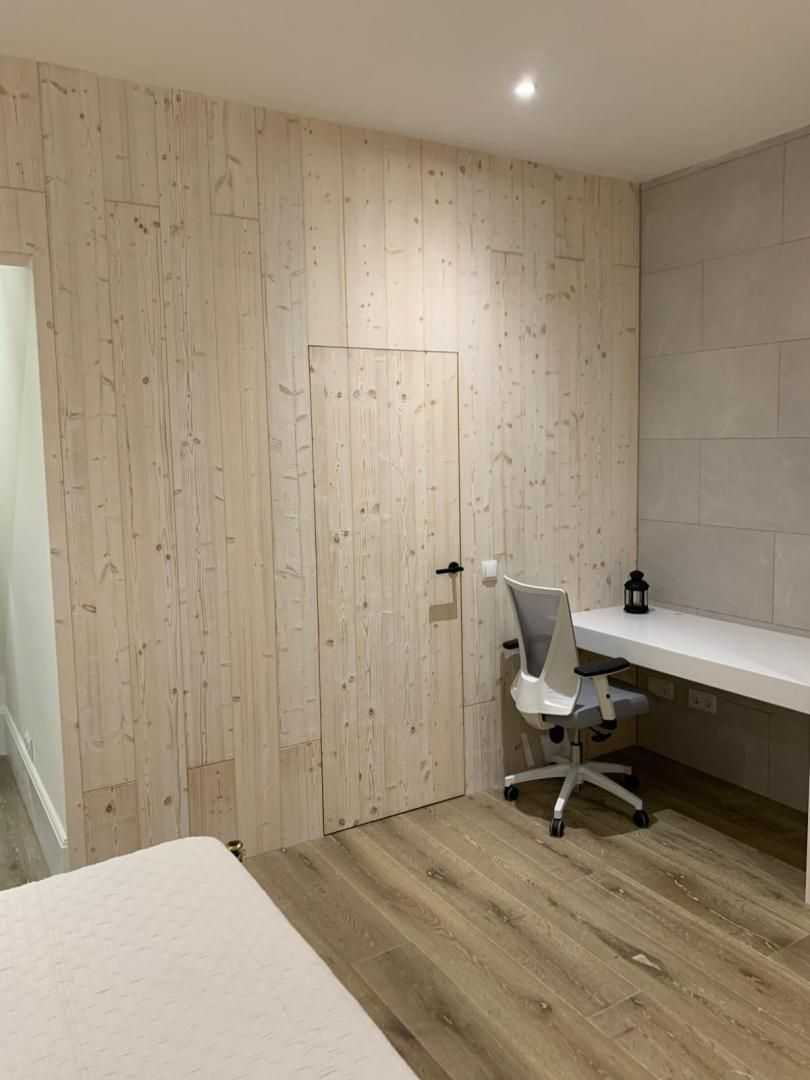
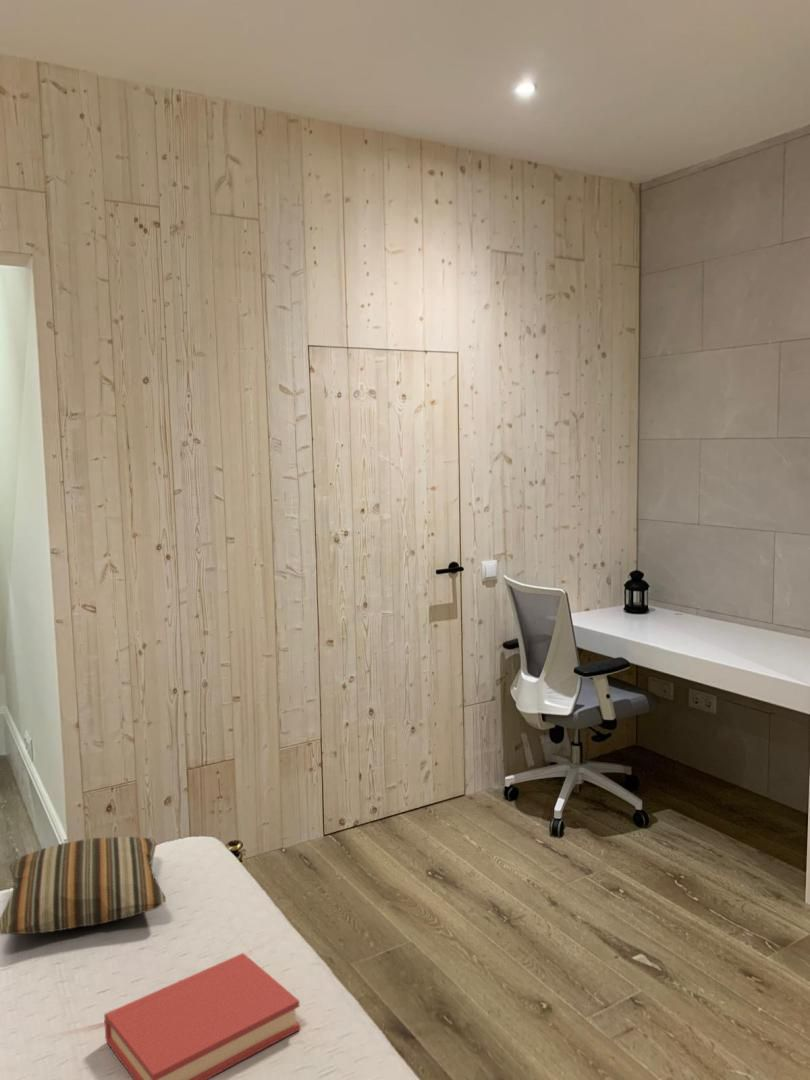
+ hardback book (203, 1020)
+ pillow (84, 880)
